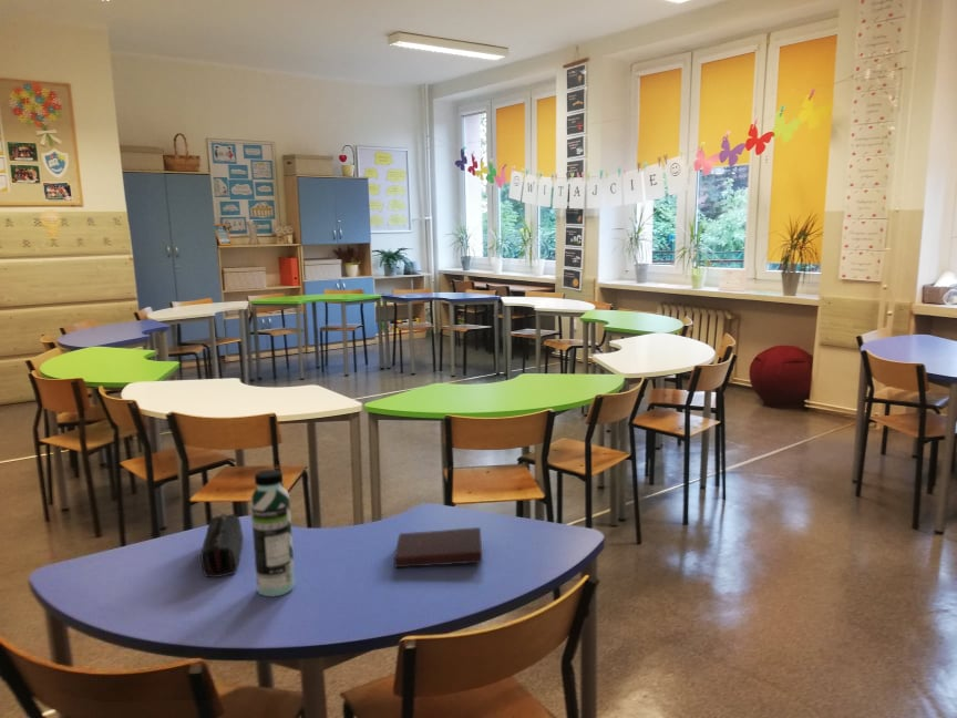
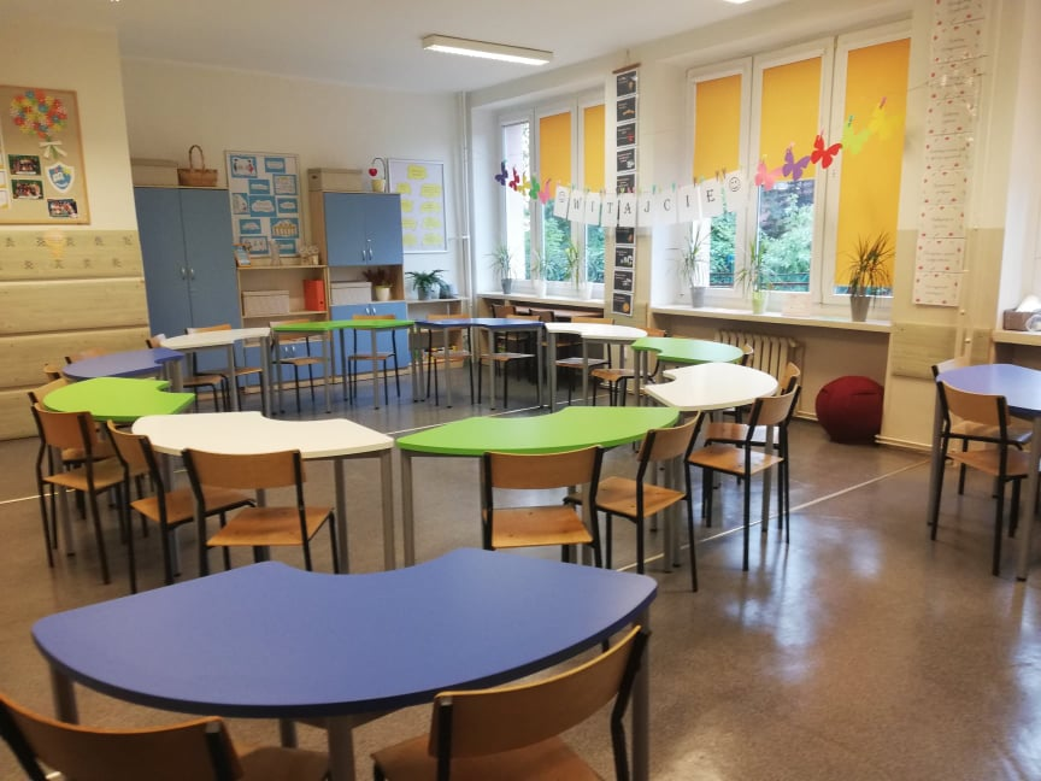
- book (439, 546)
- pencil case (222, 535)
- water bottle (271, 531)
